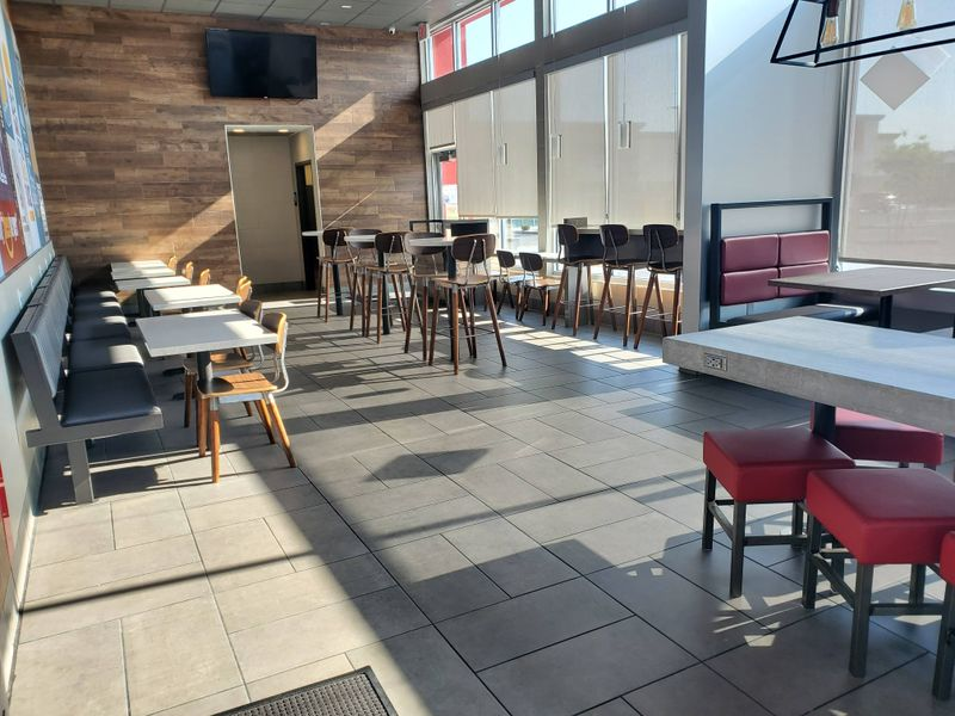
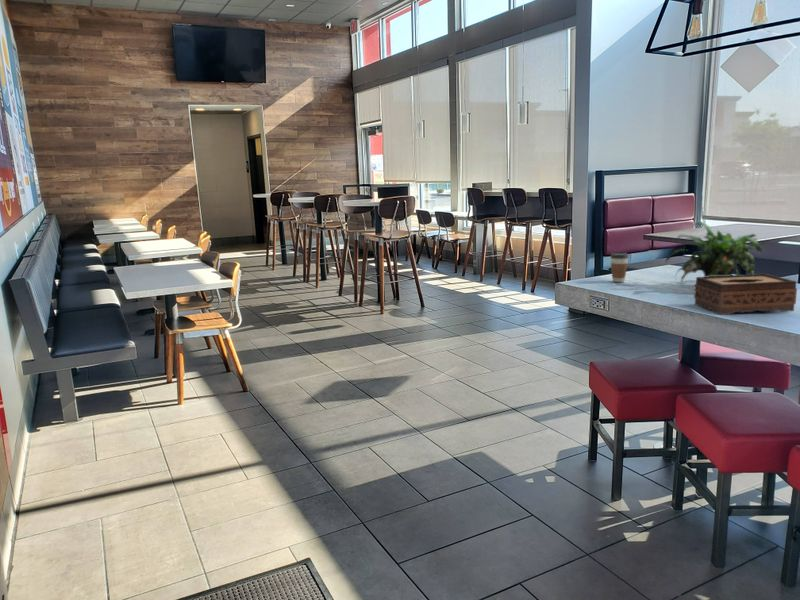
+ potted plant (717, 254)
+ tissue box (743, 293)
+ coffee cup (618, 267)
